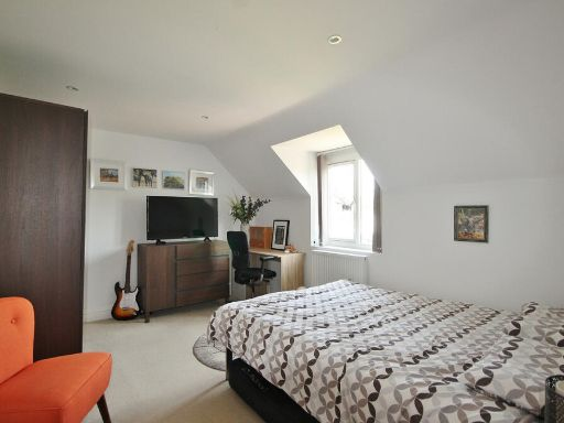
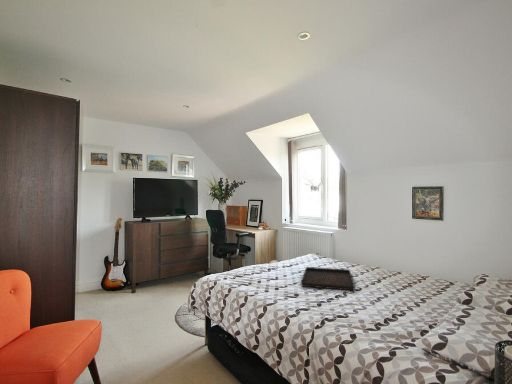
+ serving tray (327, 277)
